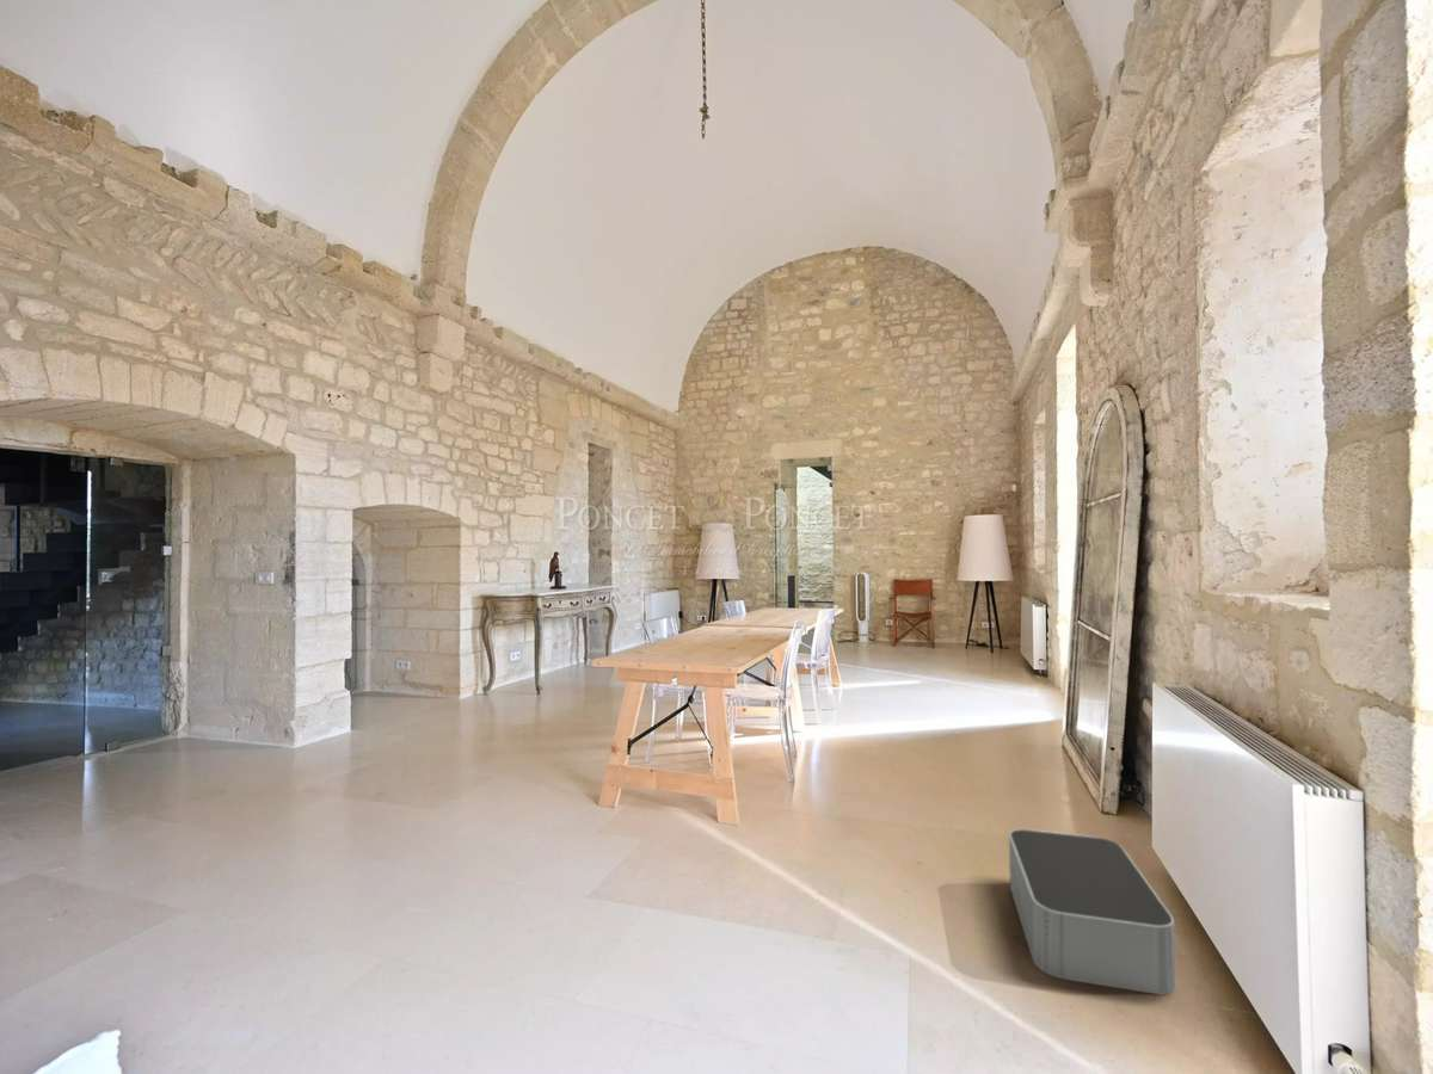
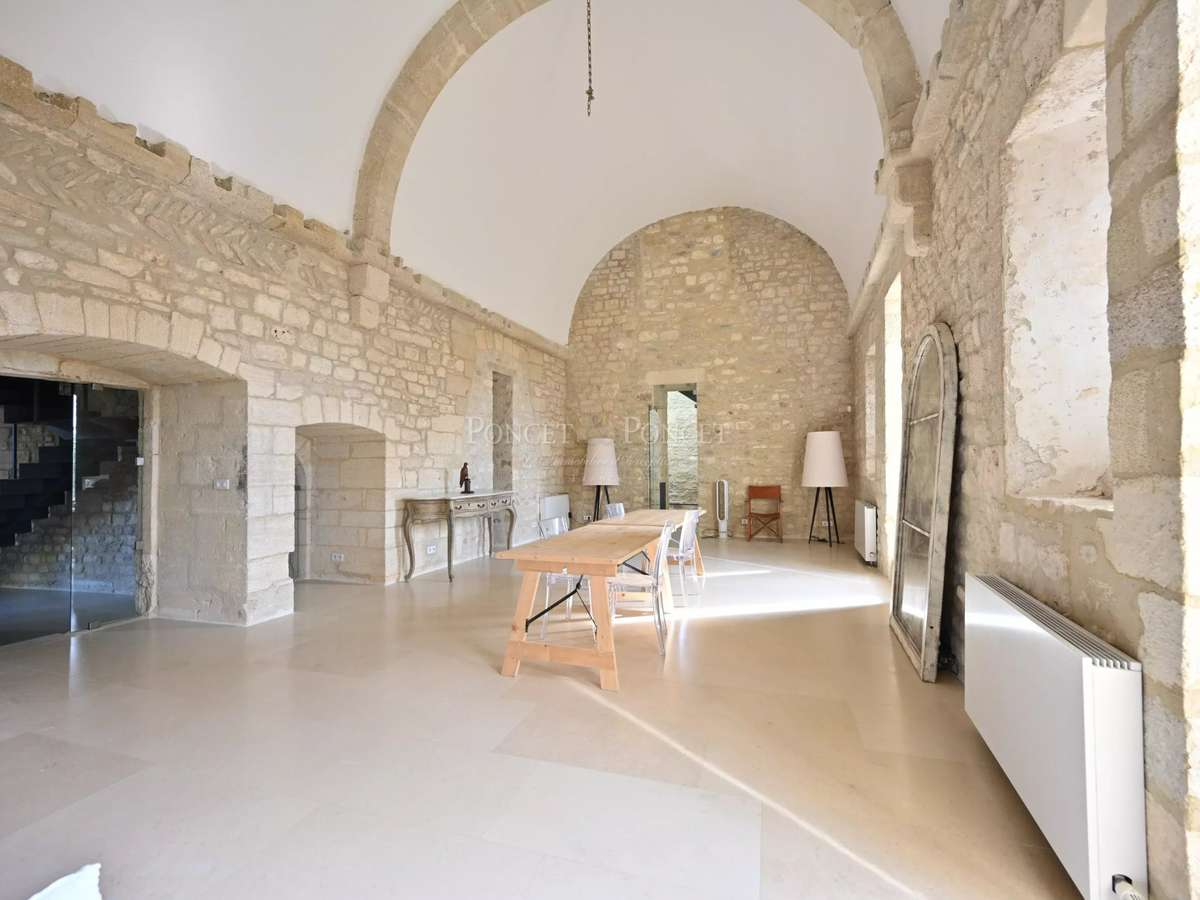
- storage bin (1081, 900)
